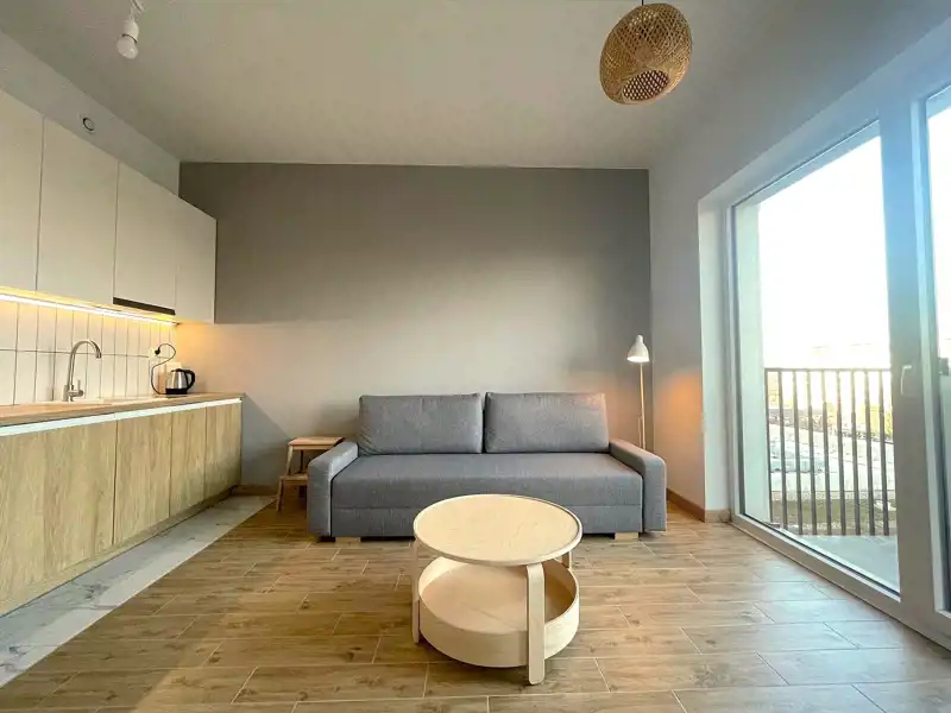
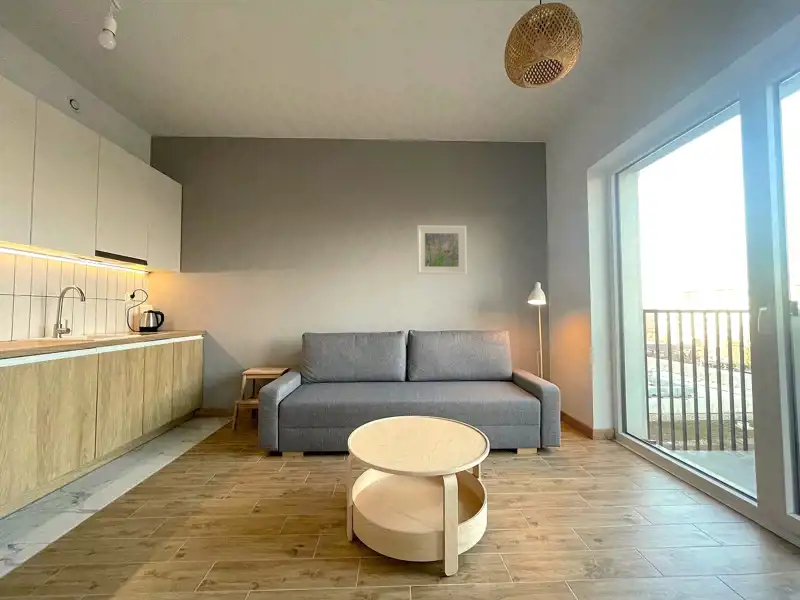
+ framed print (441, 249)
